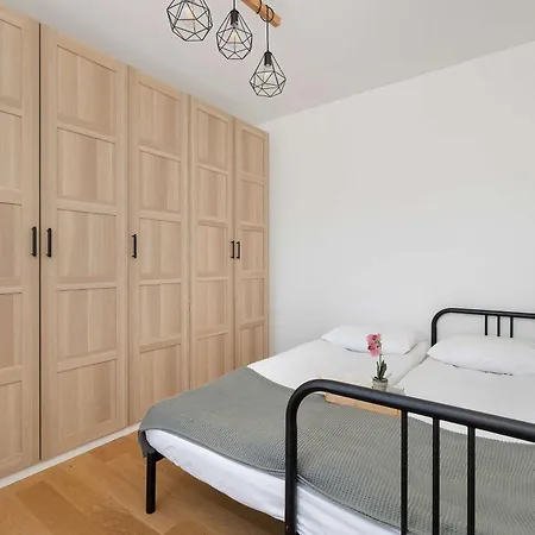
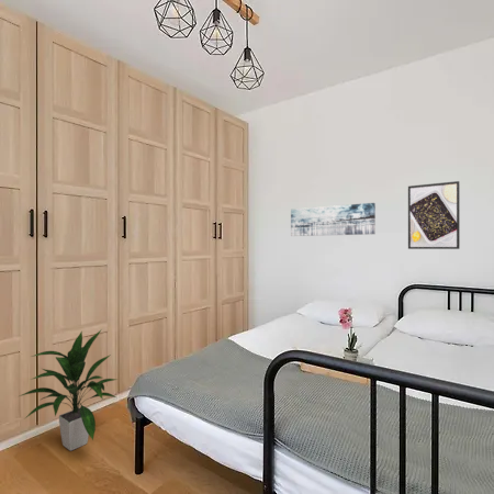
+ wall art (329, 221)
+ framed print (433, 216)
+ indoor plant (75, 390)
